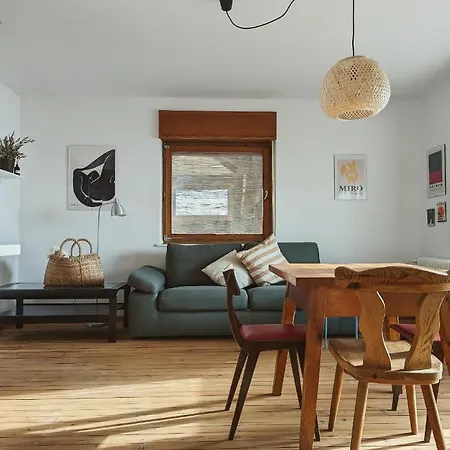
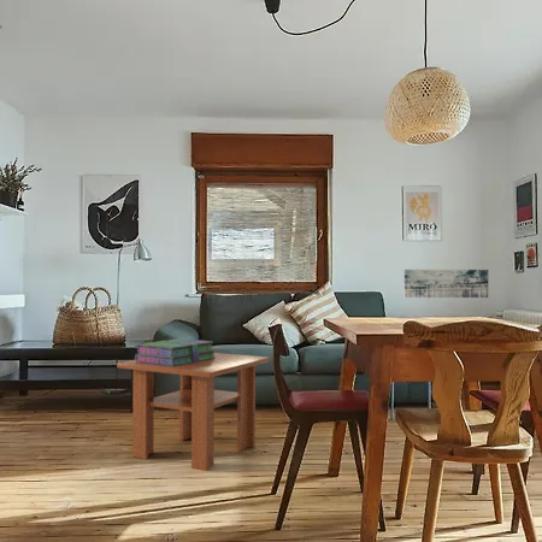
+ wall art (446, 283)
+ coffee table (195, 405)
+ stack of books (176, 350)
